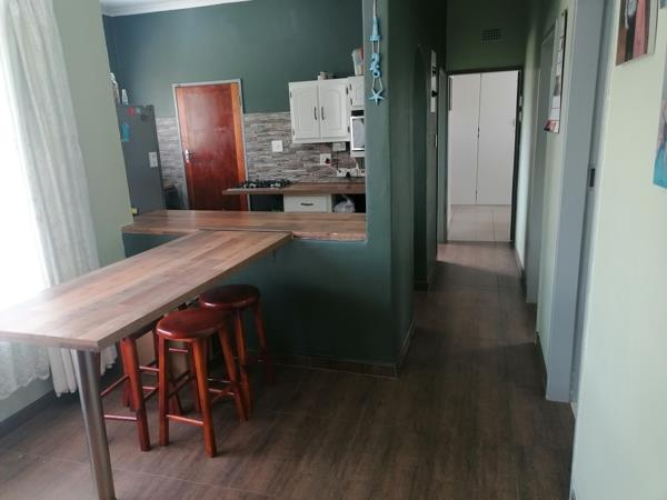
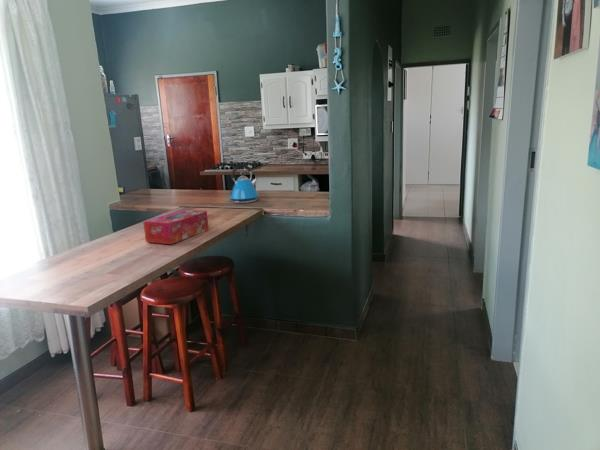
+ tissue box (177, 225)
+ kettle (242, 182)
